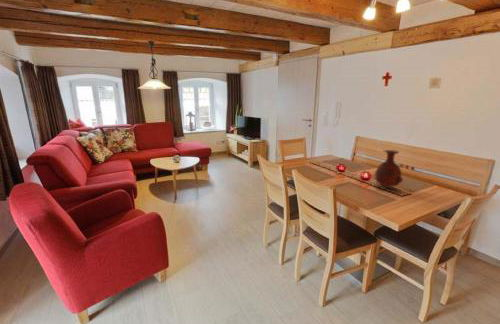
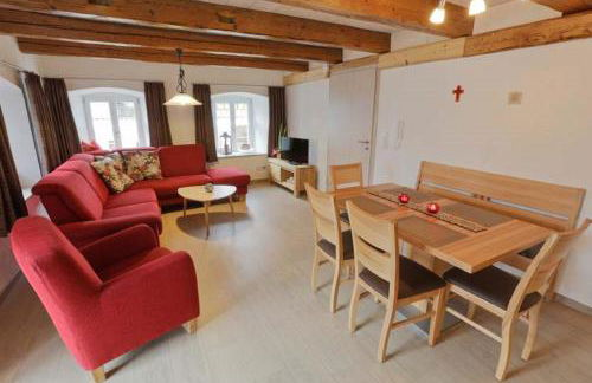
- vase (388, 169)
